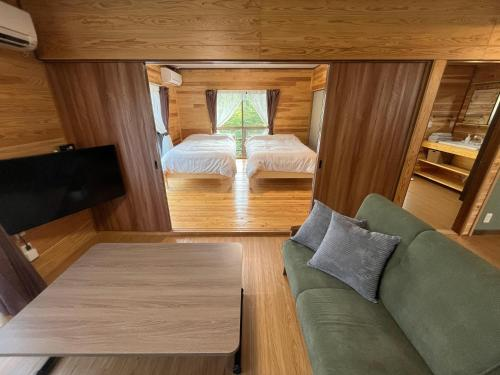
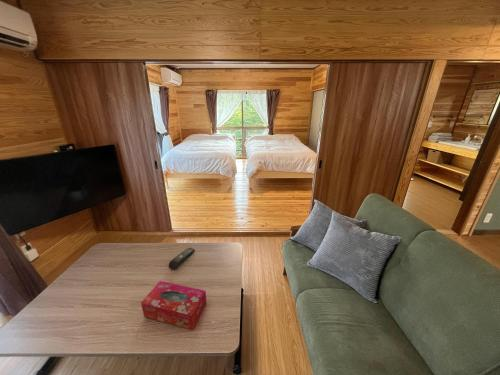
+ remote control (182, 257)
+ tissue box (175, 303)
